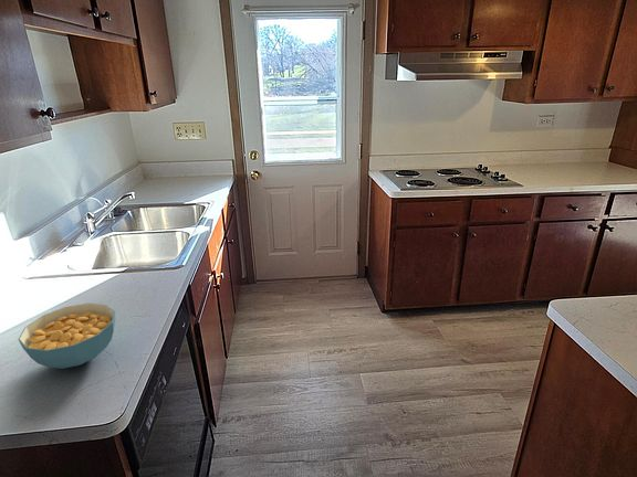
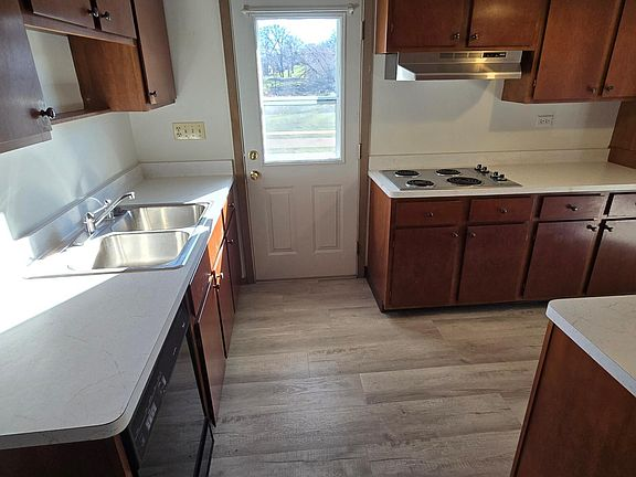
- cereal bowl (73, 341)
